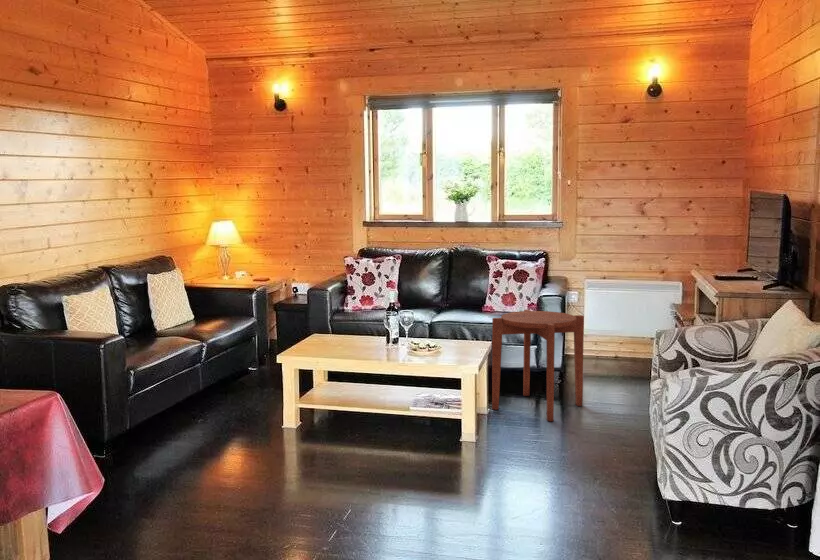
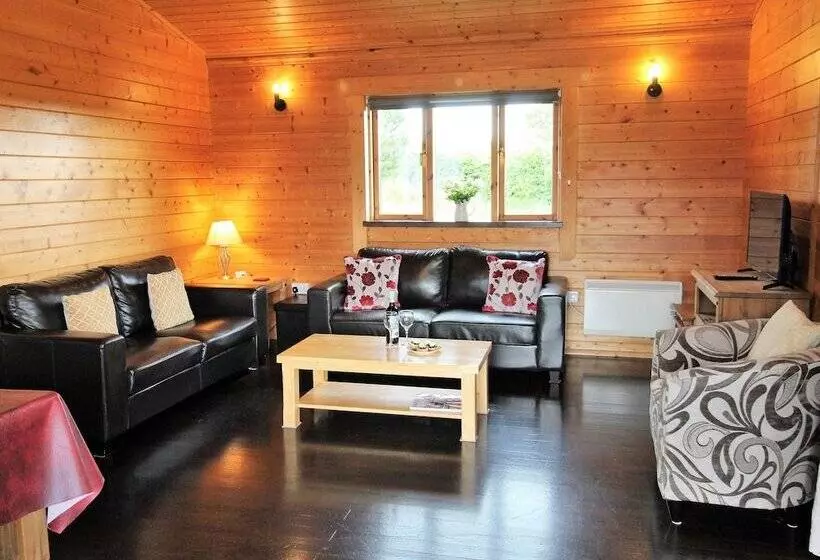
- side table (529, 362)
